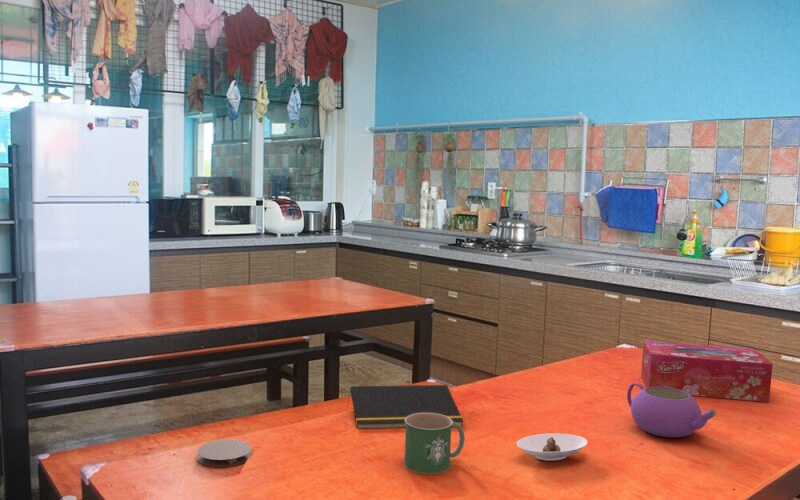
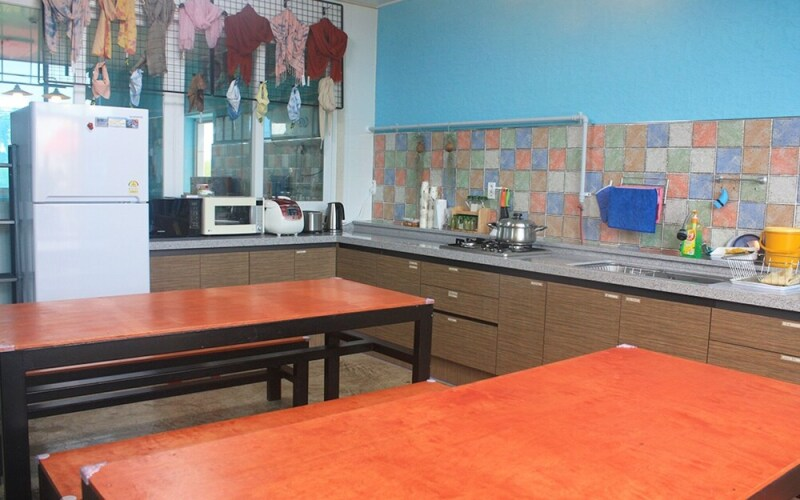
- coaster (224, 452)
- teapot (668, 414)
- saucer (552, 447)
- mug (435, 441)
- notepad (404, 405)
- tissue box (702, 370)
